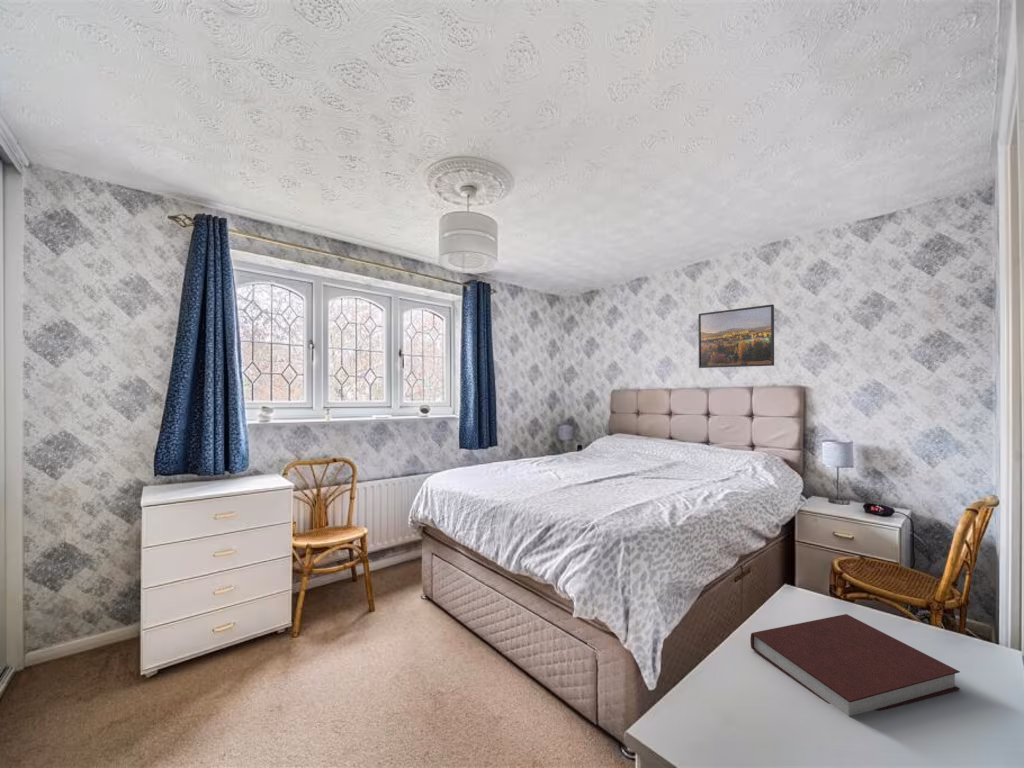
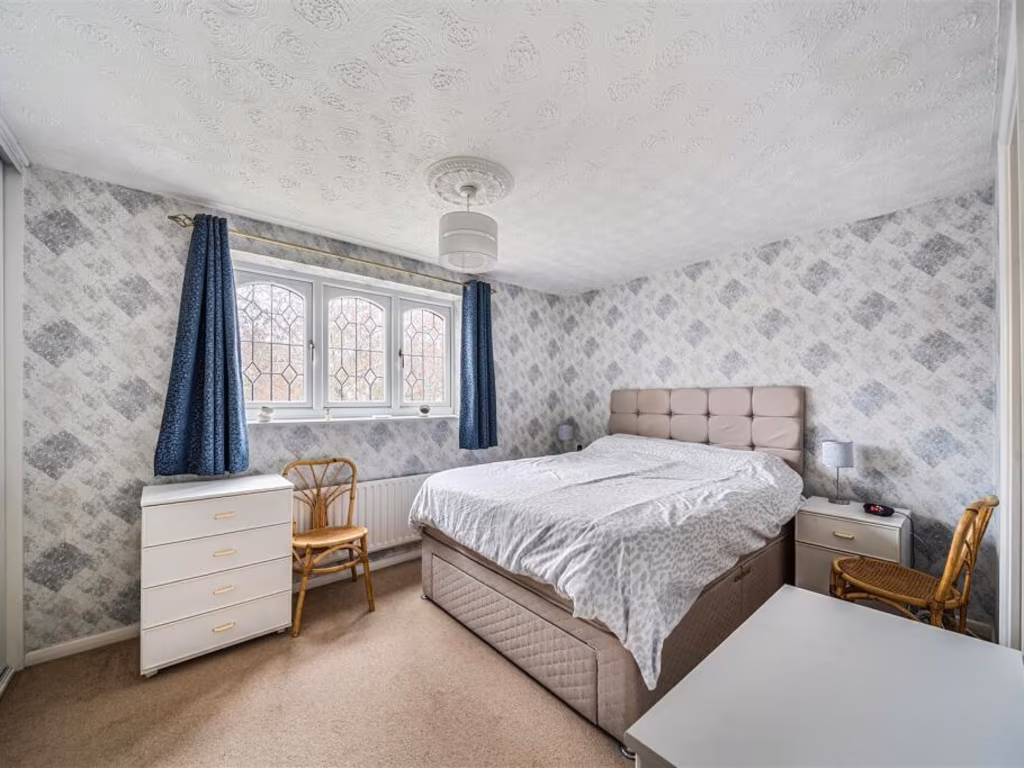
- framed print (734, 338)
- notebook (847, 658)
